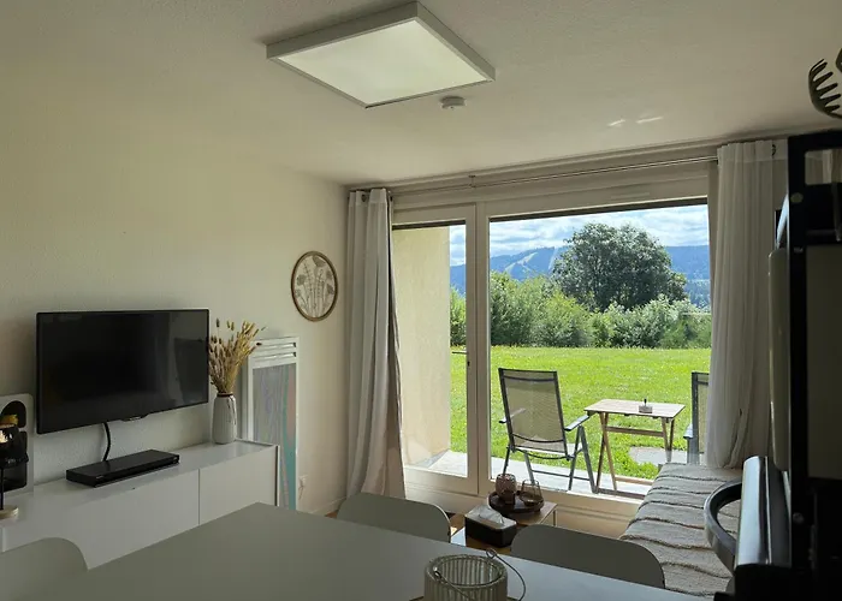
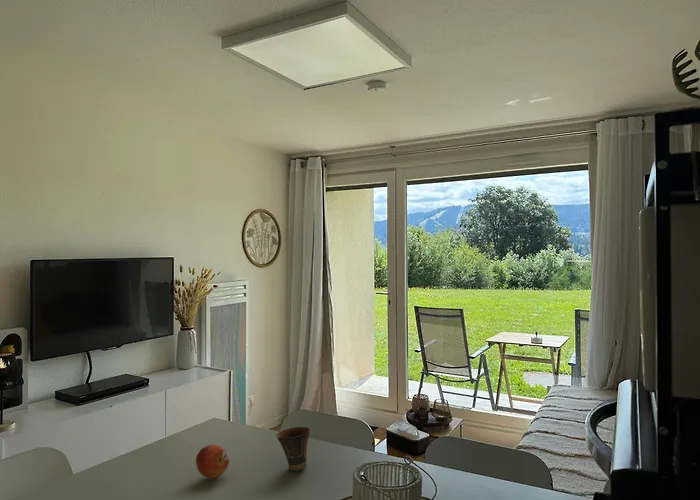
+ fruit (213, 461)
+ cup (293, 448)
